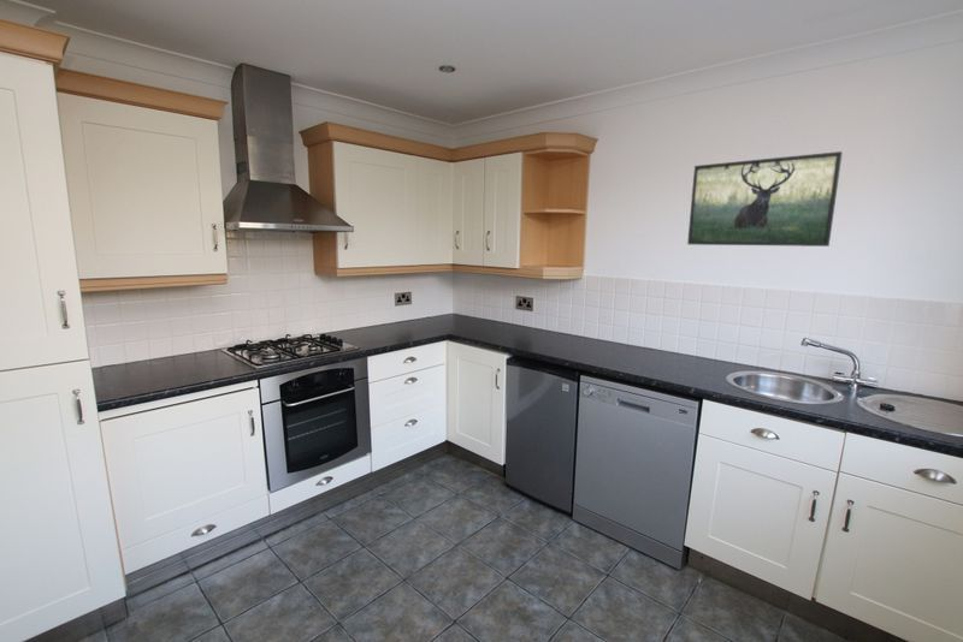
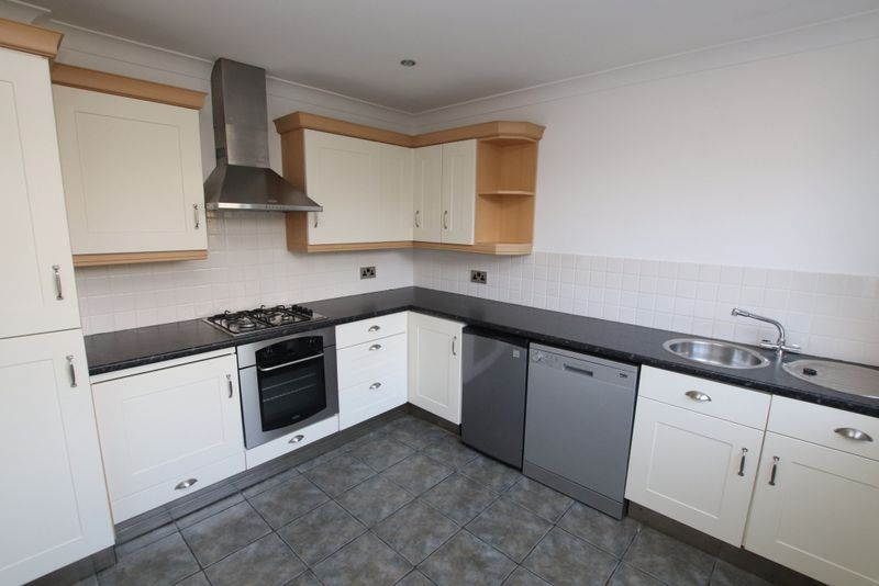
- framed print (756, 202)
